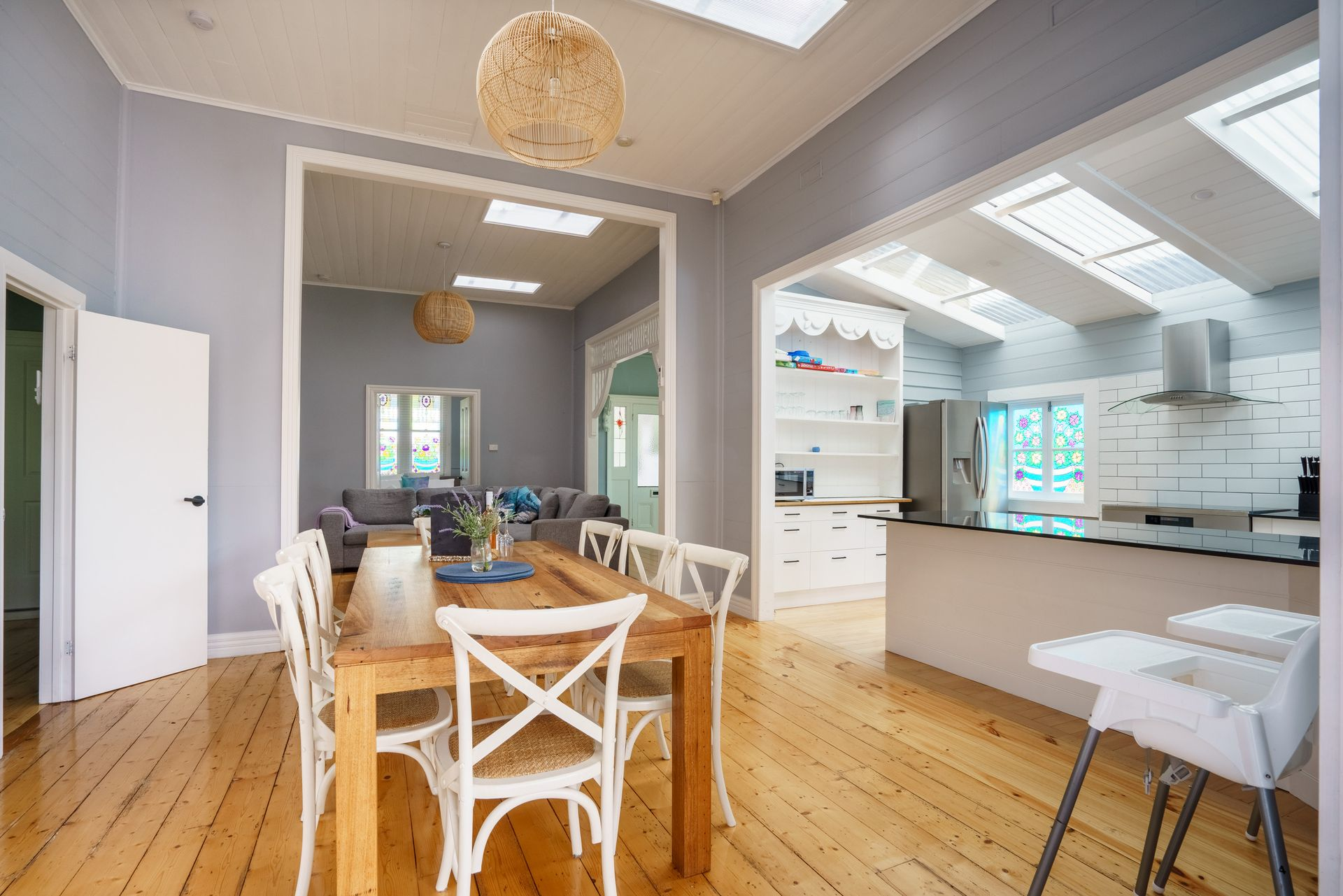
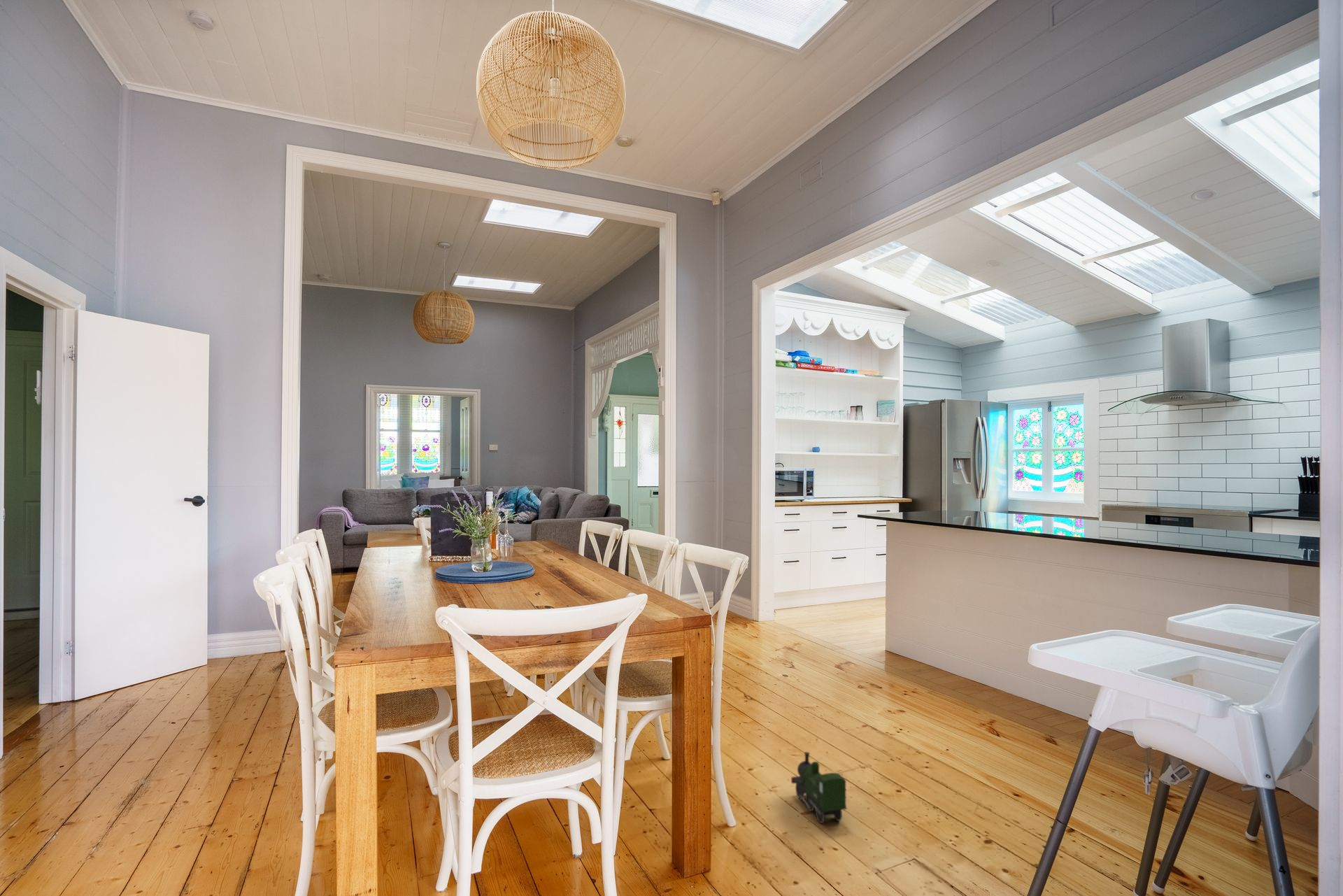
+ toy train (817, 785)
